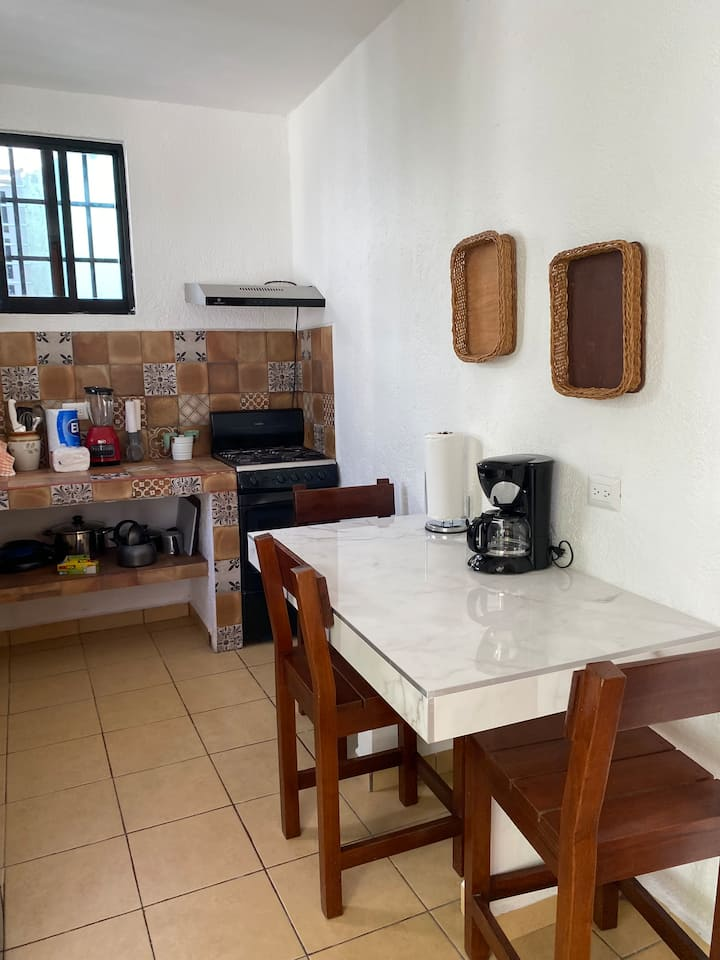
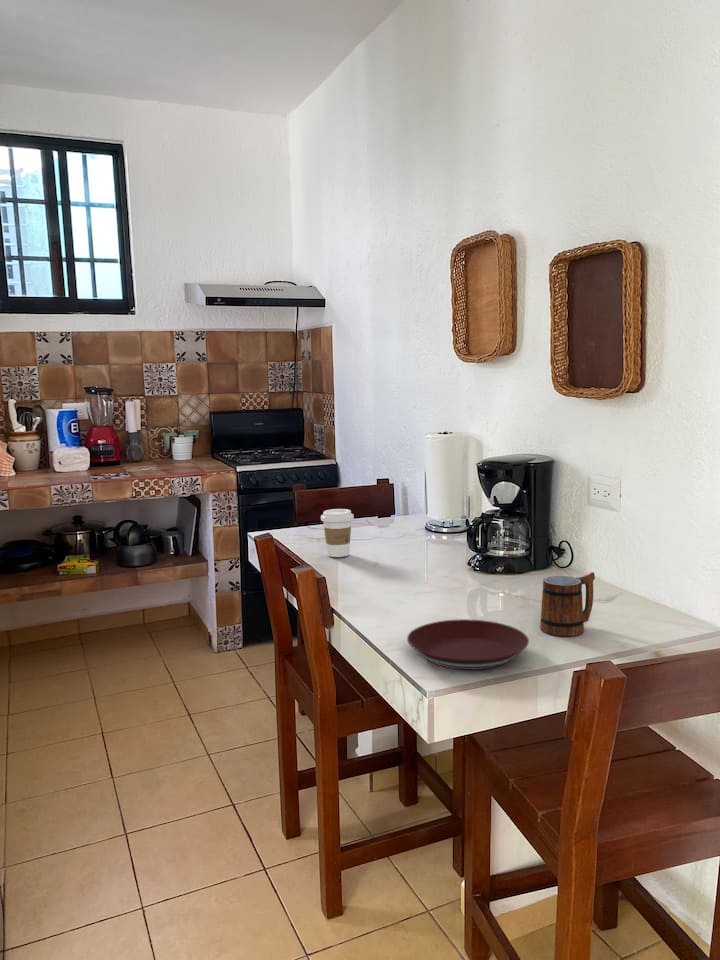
+ coffee cup (337, 532)
+ mug (569, 601)
+ plate (467, 646)
